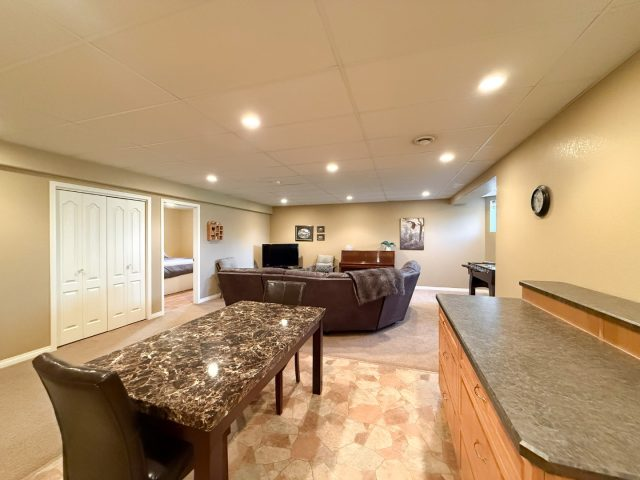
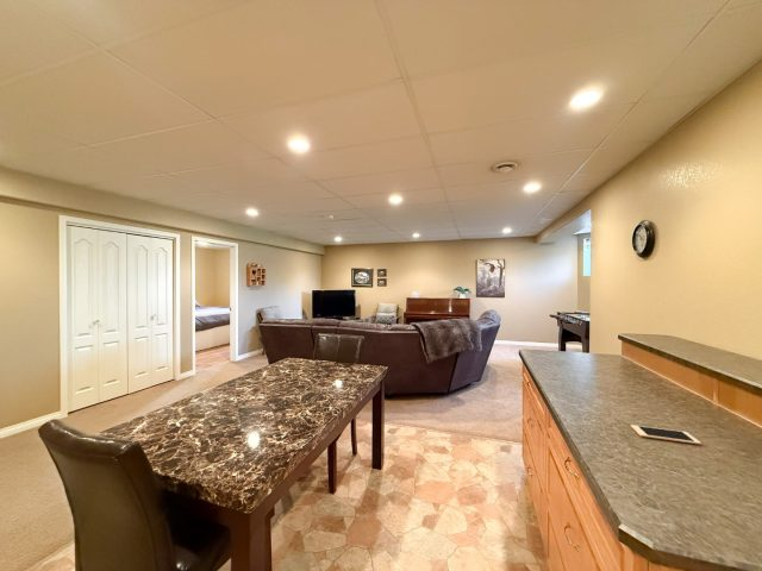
+ cell phone (663, 433)
